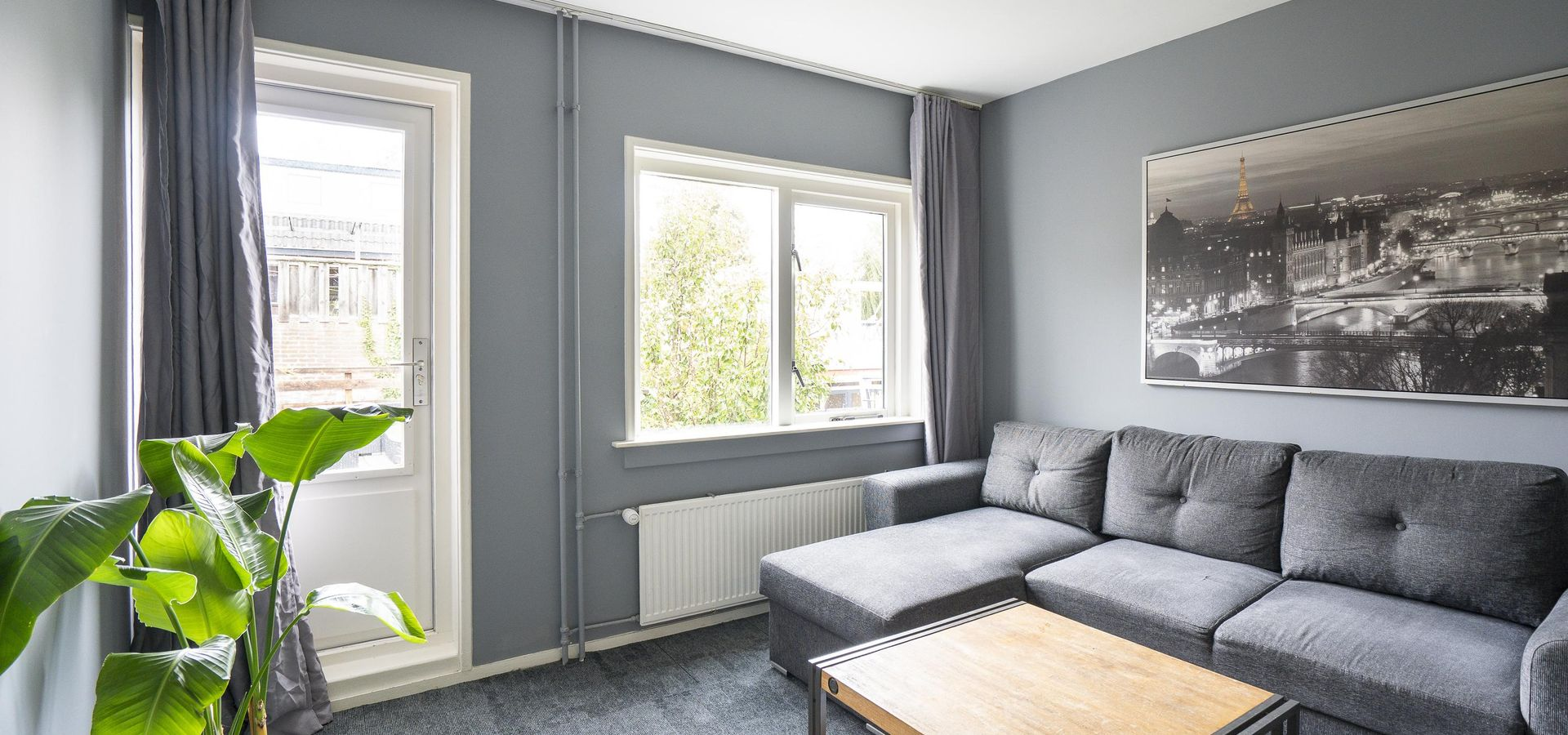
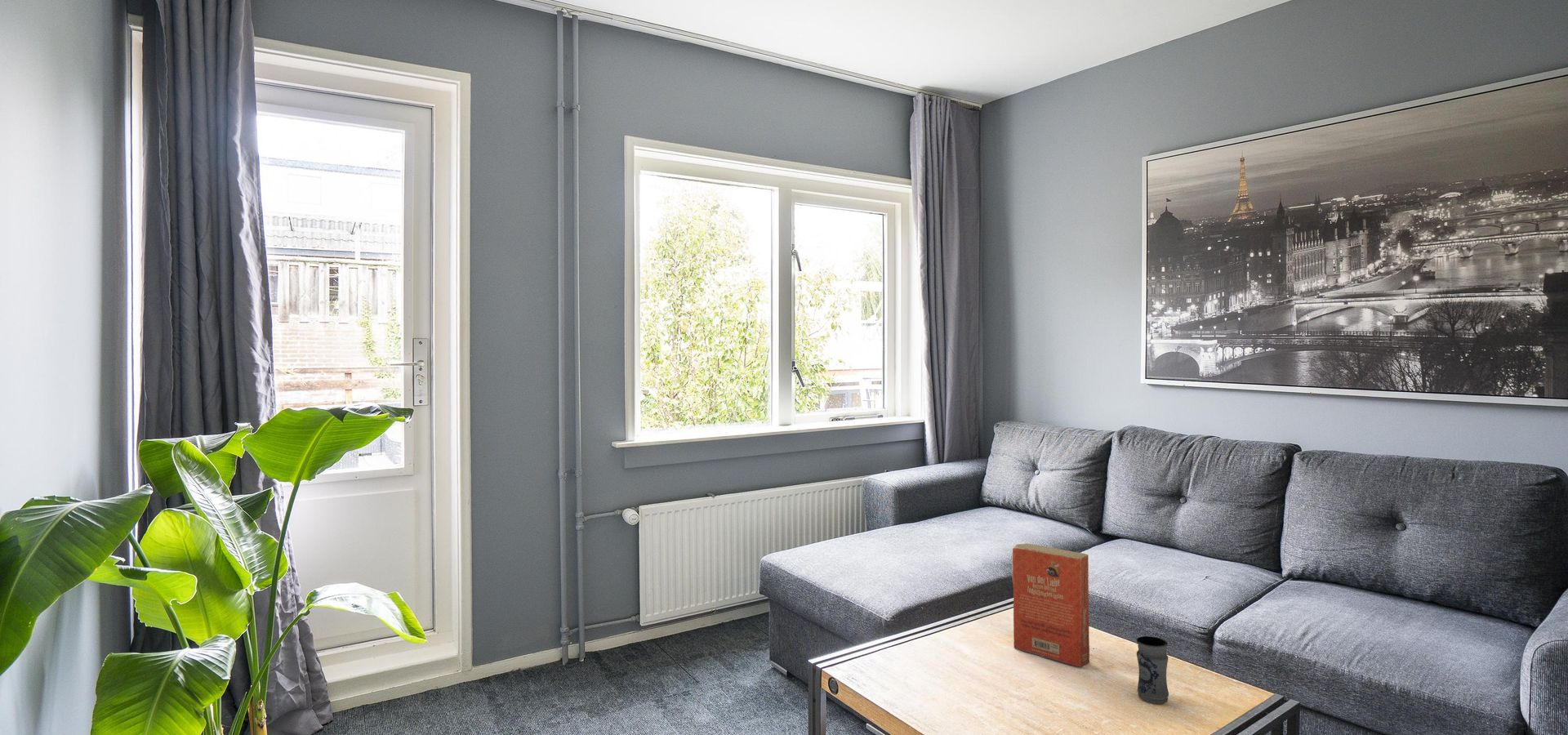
+ paperback book (1050, 601)
+ jar (1152, 669)
